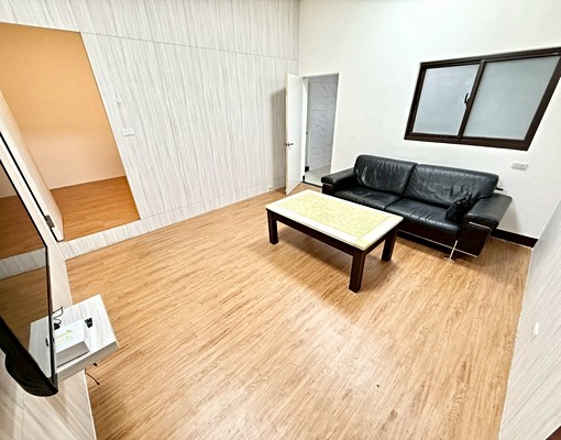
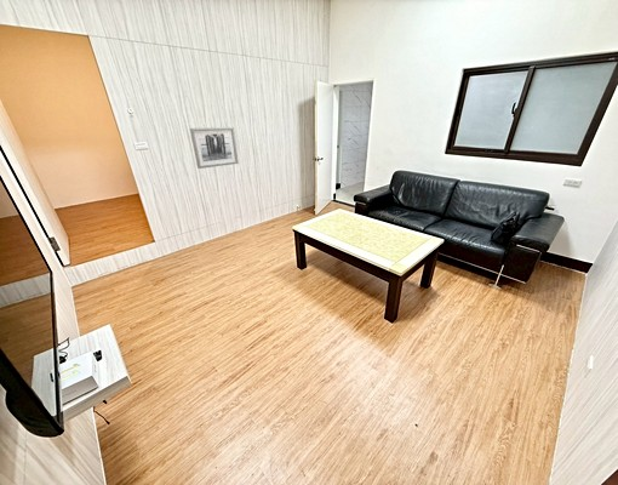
+ wall art (216, 147)
